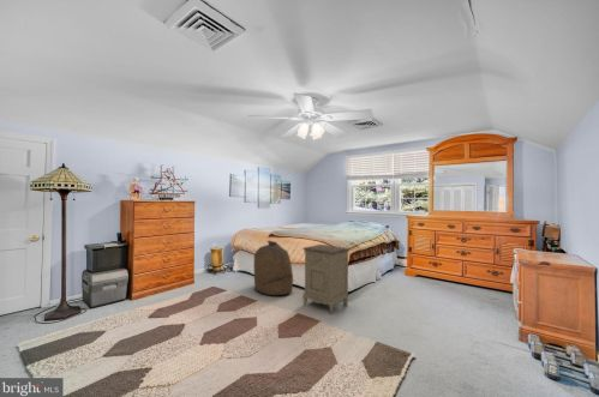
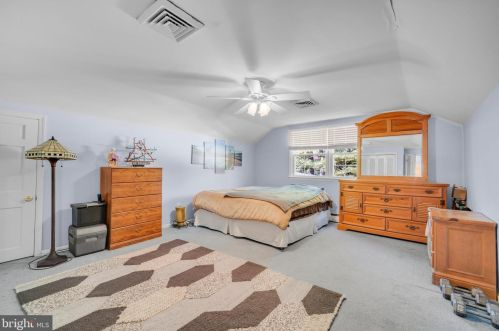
- nightstand (324, 276)
- bag (272, 265)
